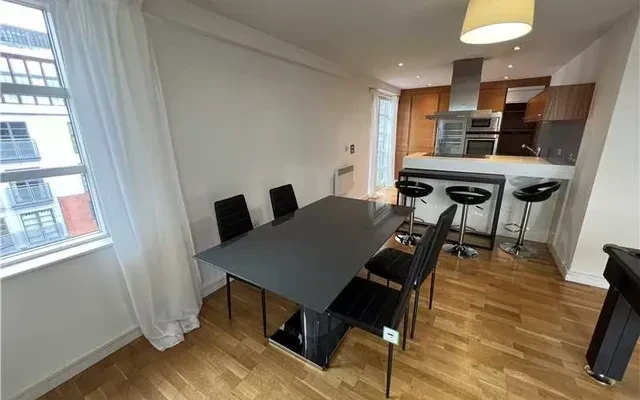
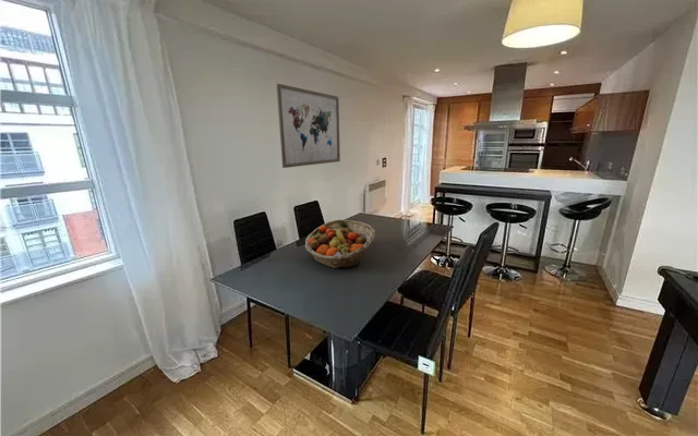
+ wall art (313, 129)
+ fruit basket (339, 242)
